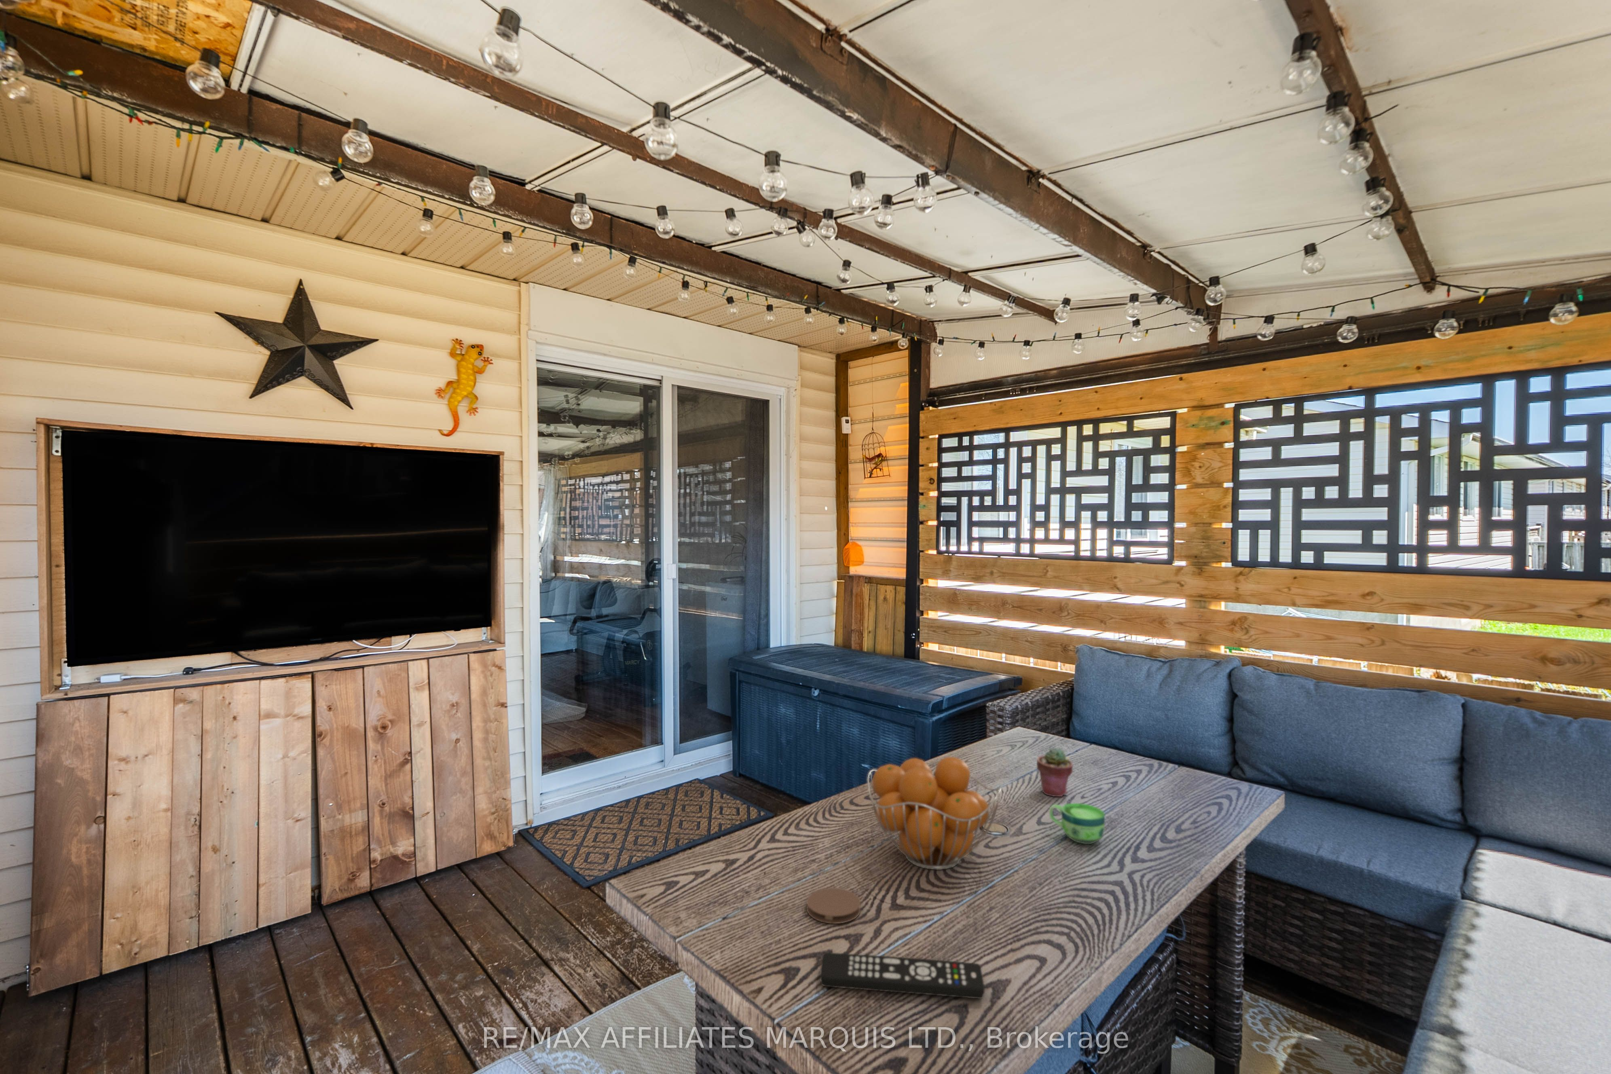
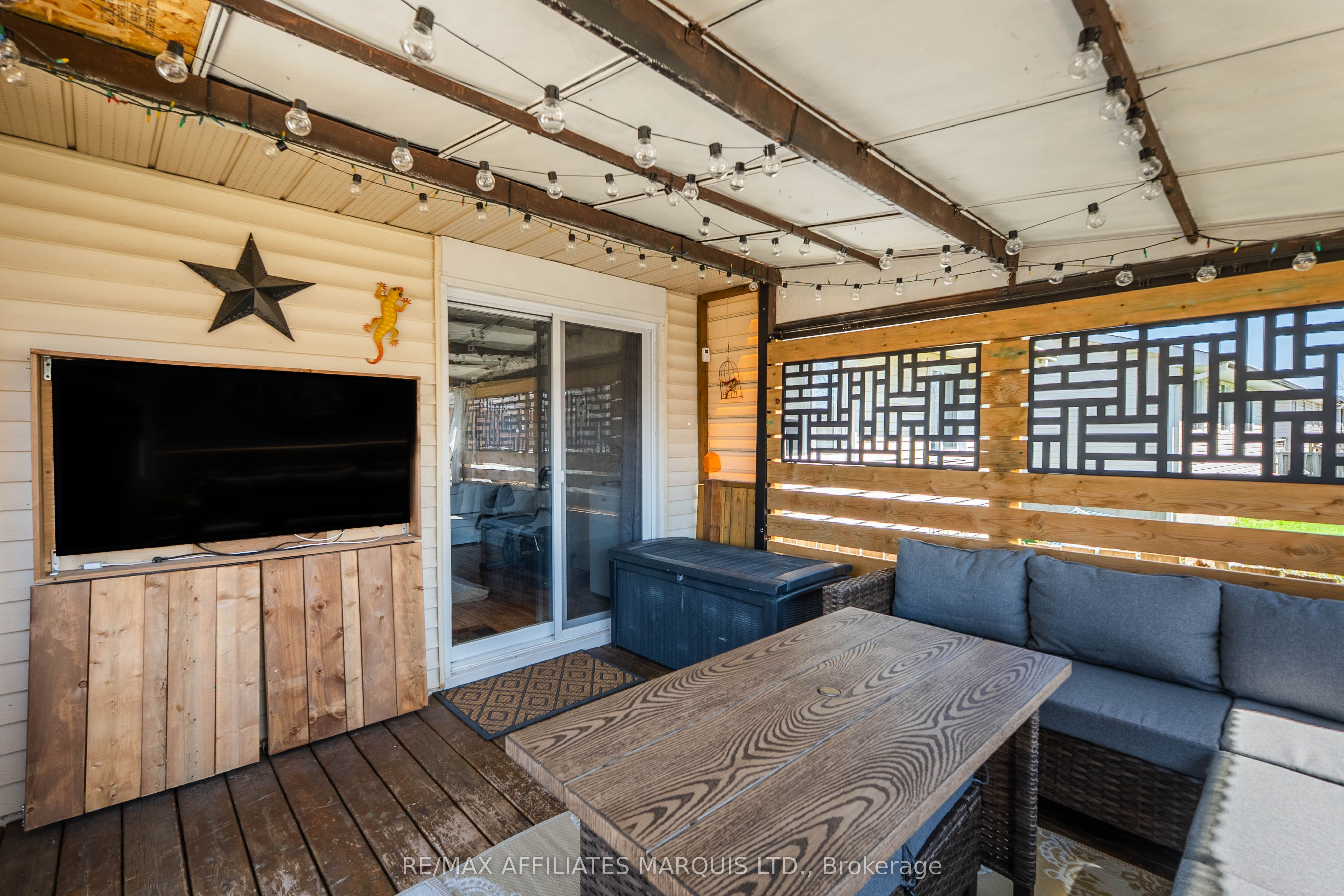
- fruit basket (933, 809)
- coaster (833, 905)
- cup (1075, 823)
- potted succulent (1055, 771)
- remote control (901, 976)
